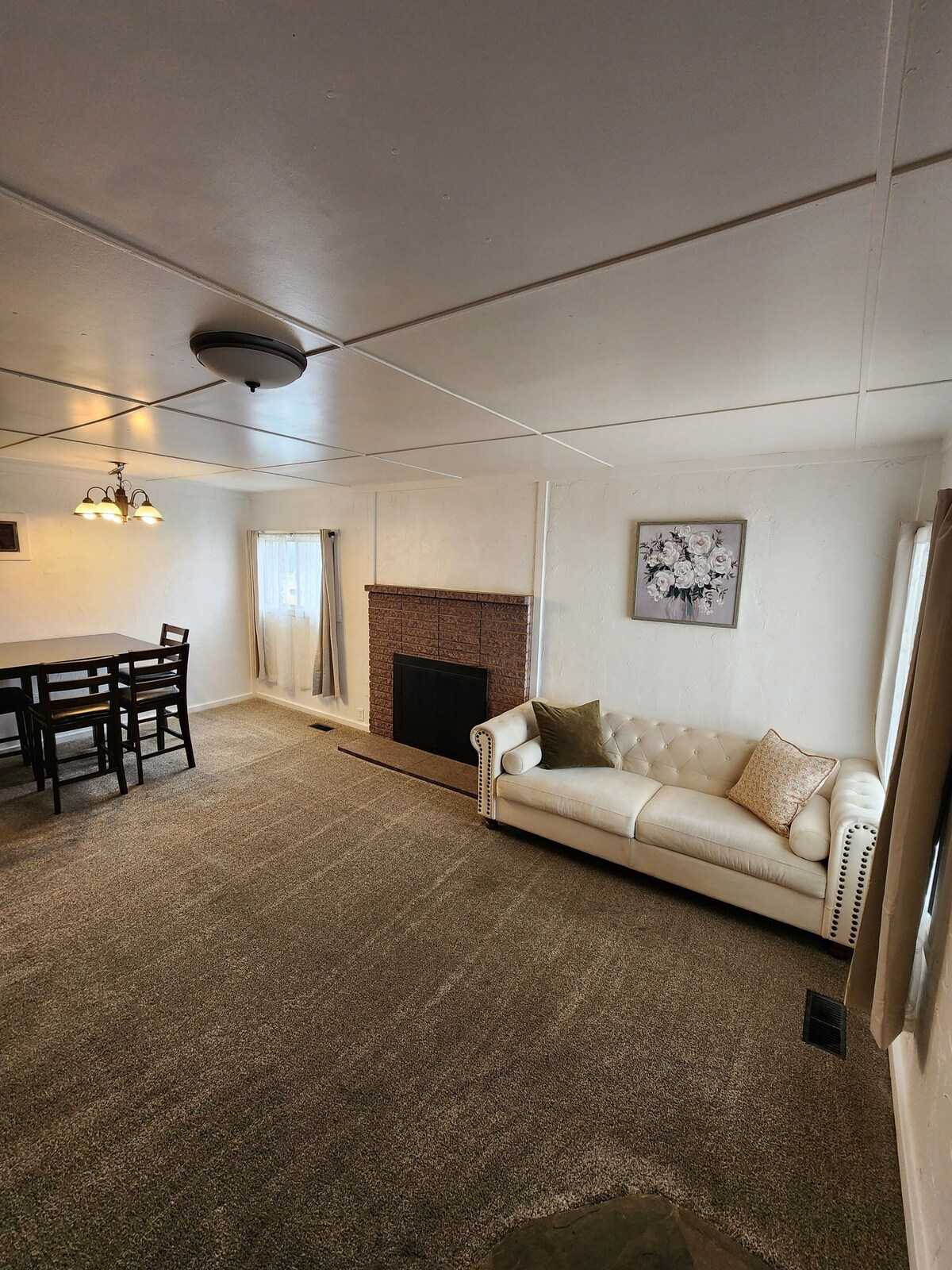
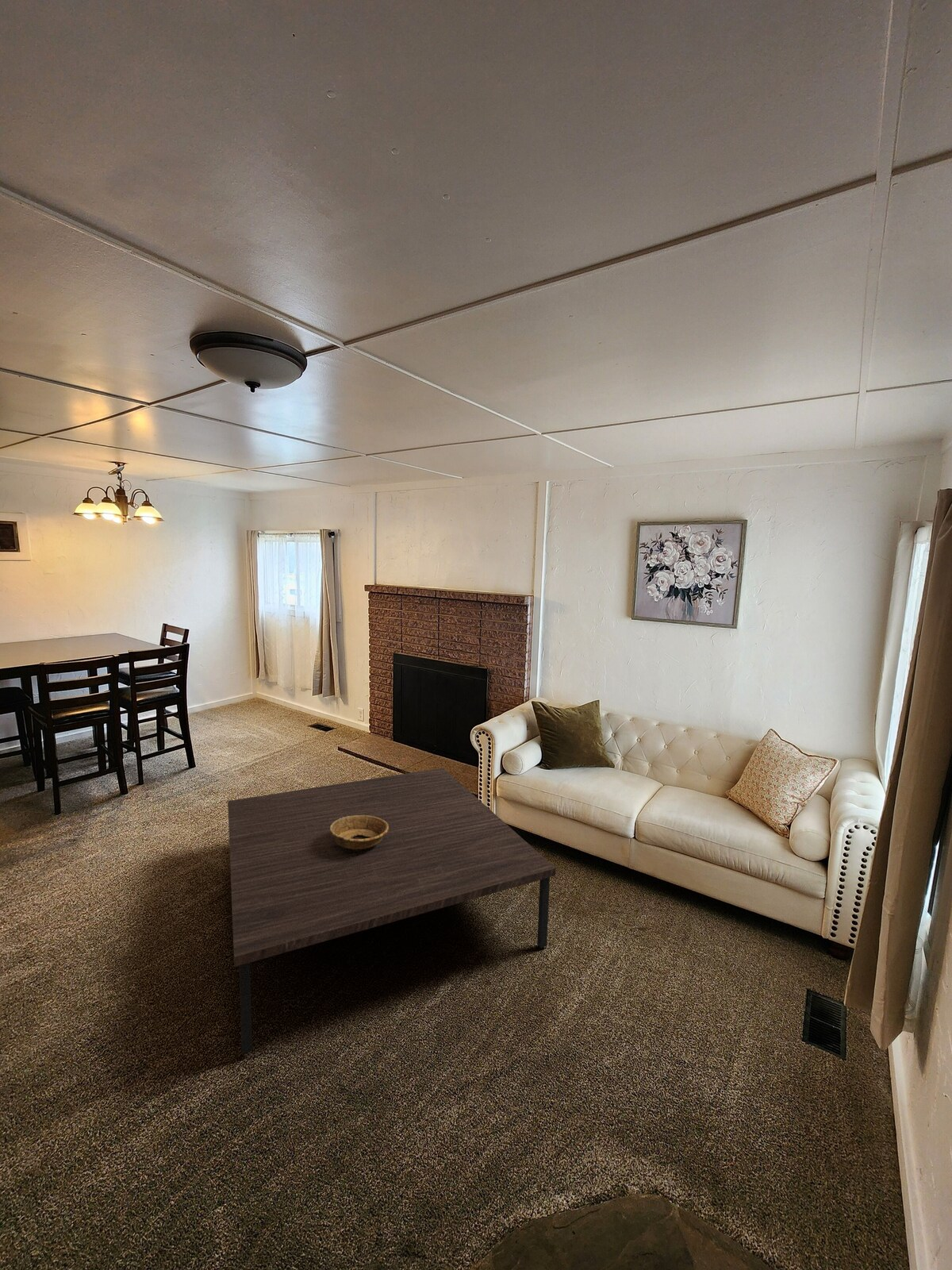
+ decorative bowl (359, 833)
+ coffee table (373, 867)
